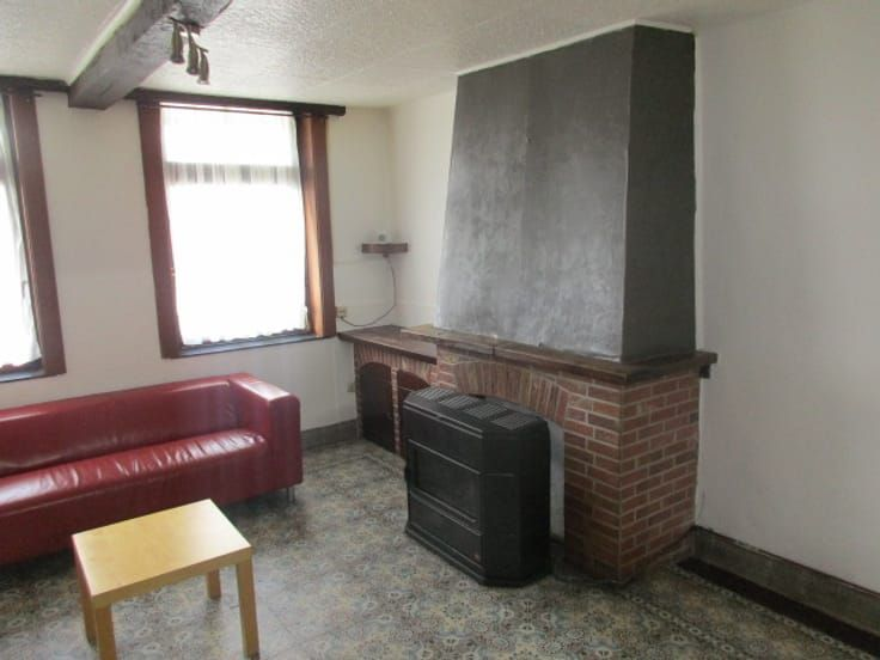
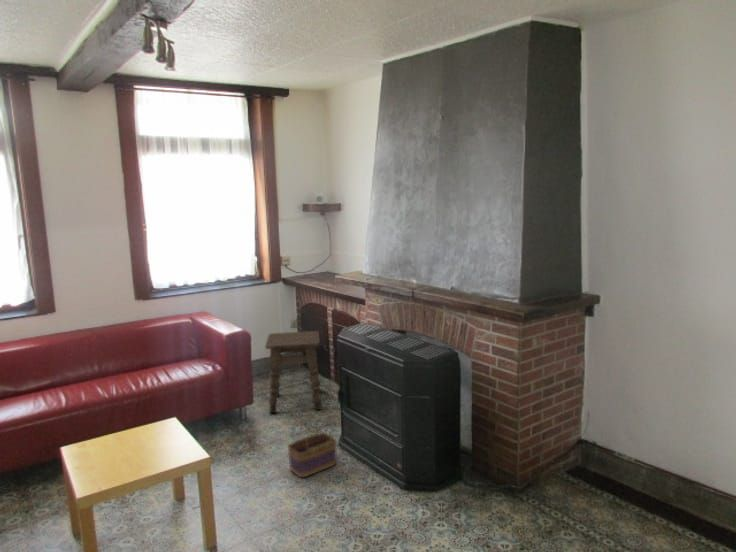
+ side table (294, 363)
+ basket (312, 442)
